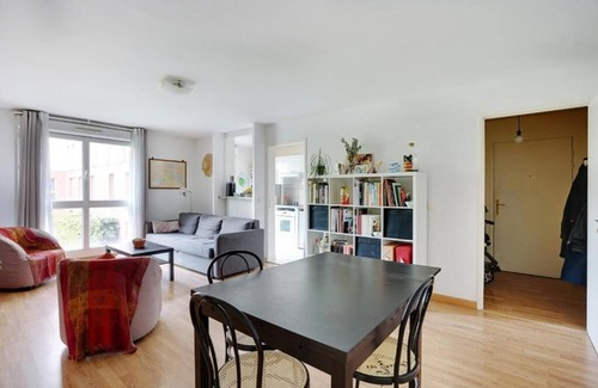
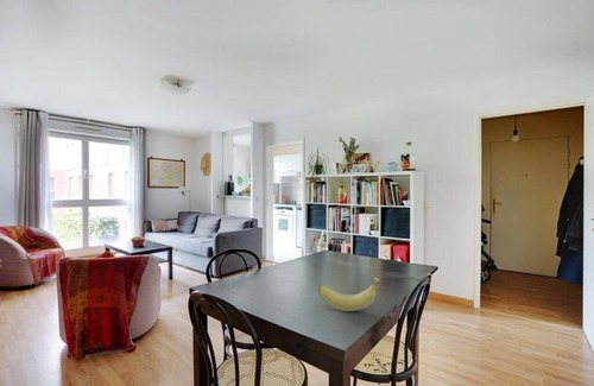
+ banana (348, 295)
